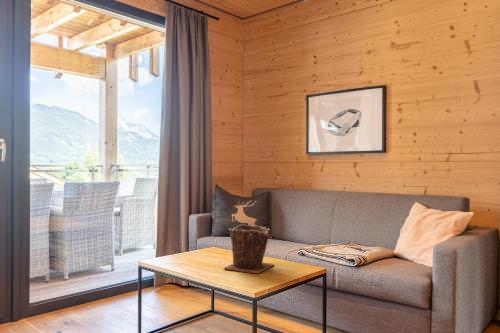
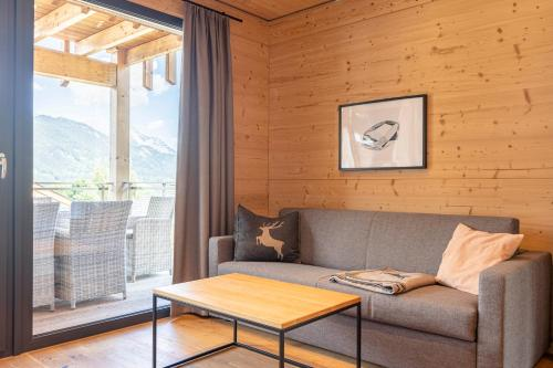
- plant pot (249, 246)
